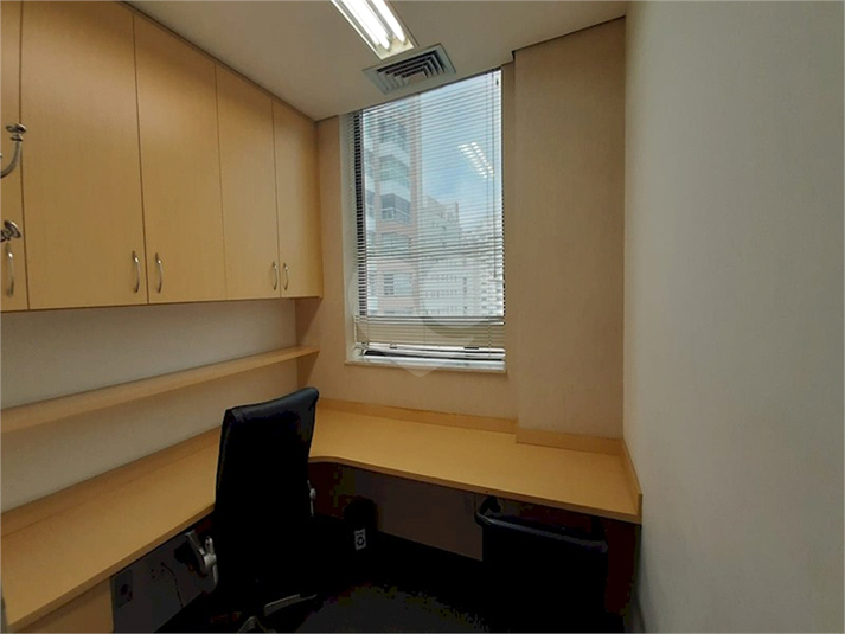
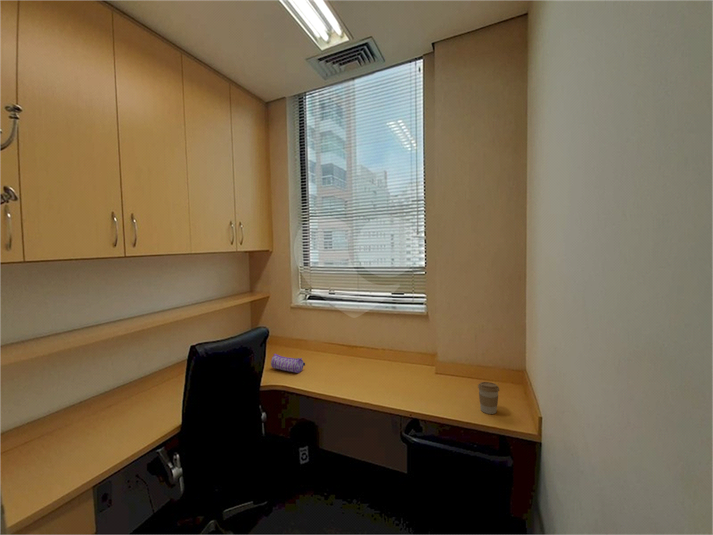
+ pencil case (287, 363)
+ coffee cup (488, 396)
